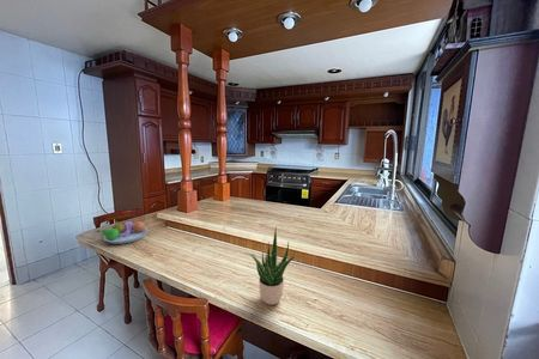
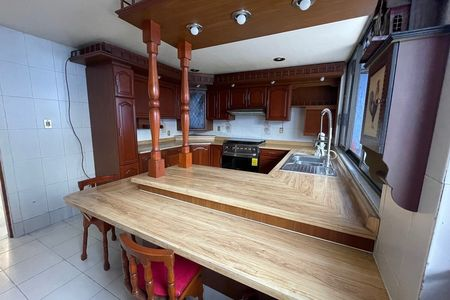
- fruit bowl (123, 230)
- potted plant (272, 267)
